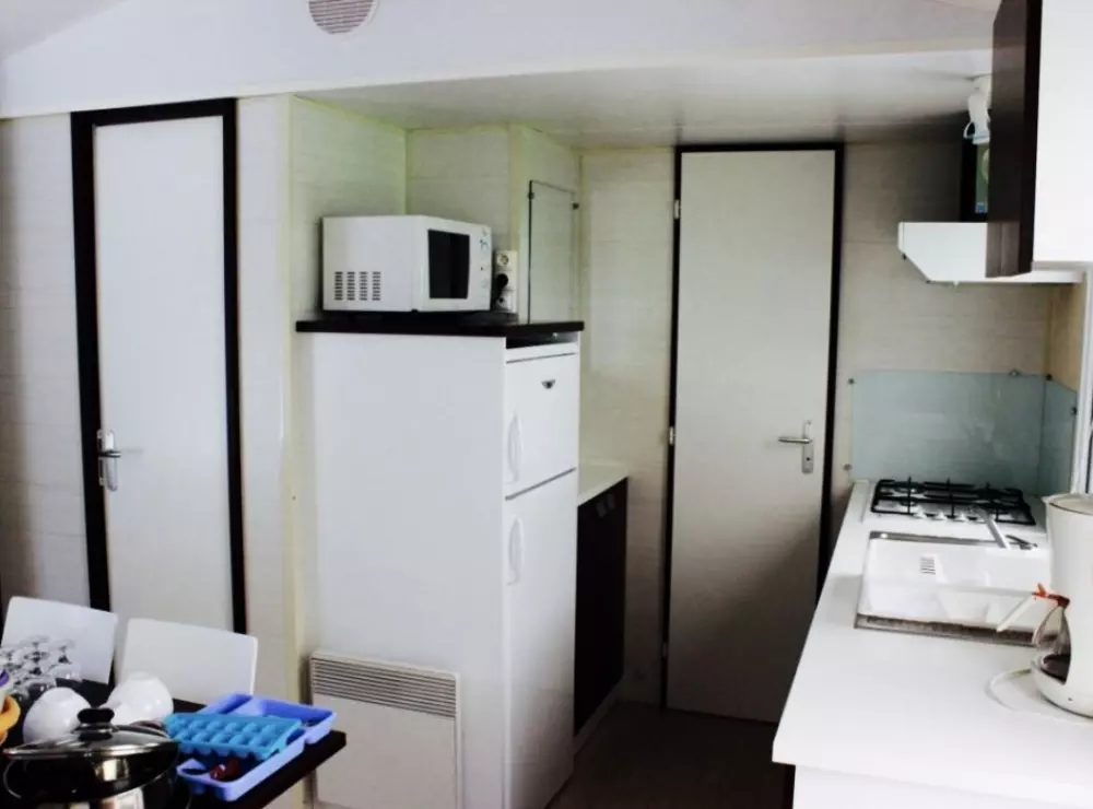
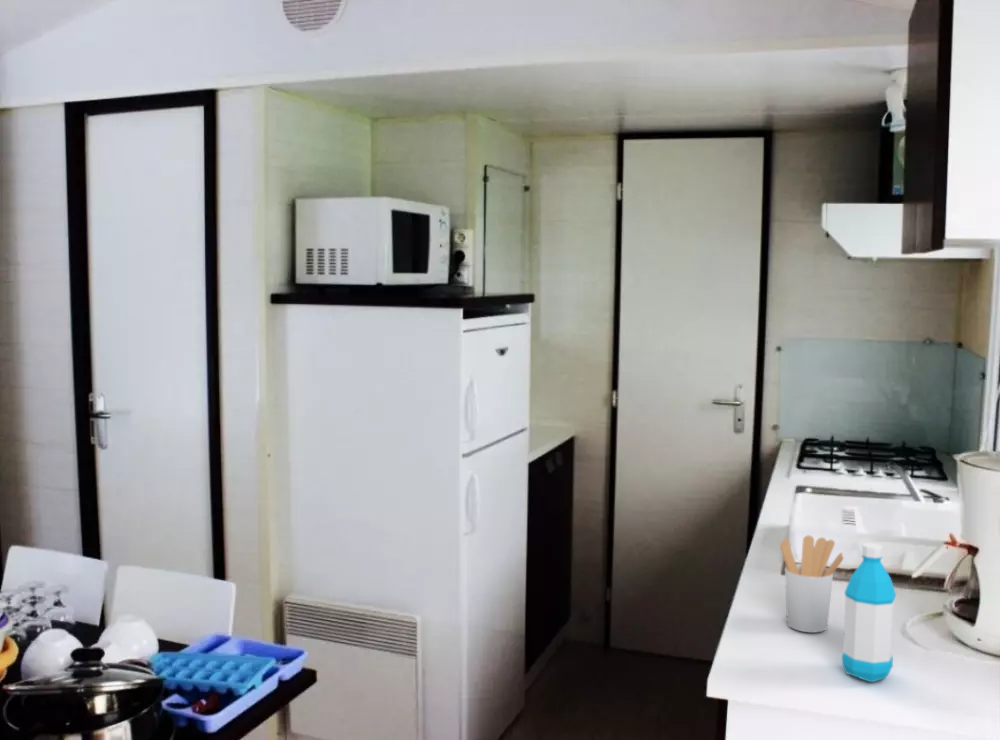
+ utensil holder (811, 581)
+ water bottle (869, 610)
